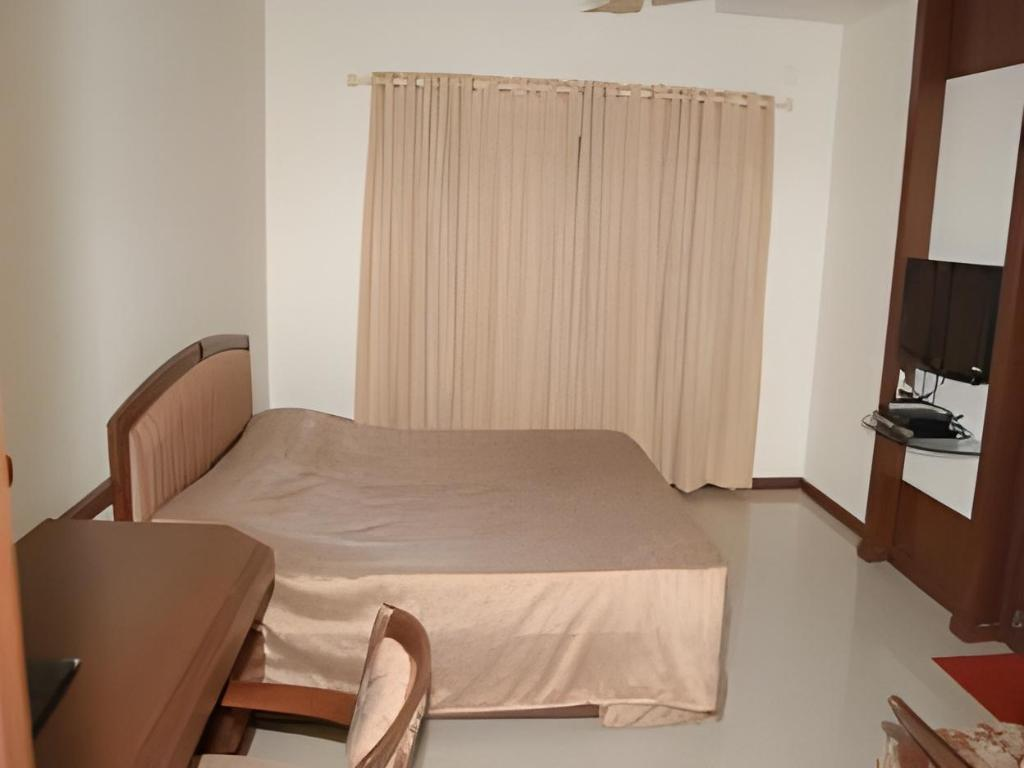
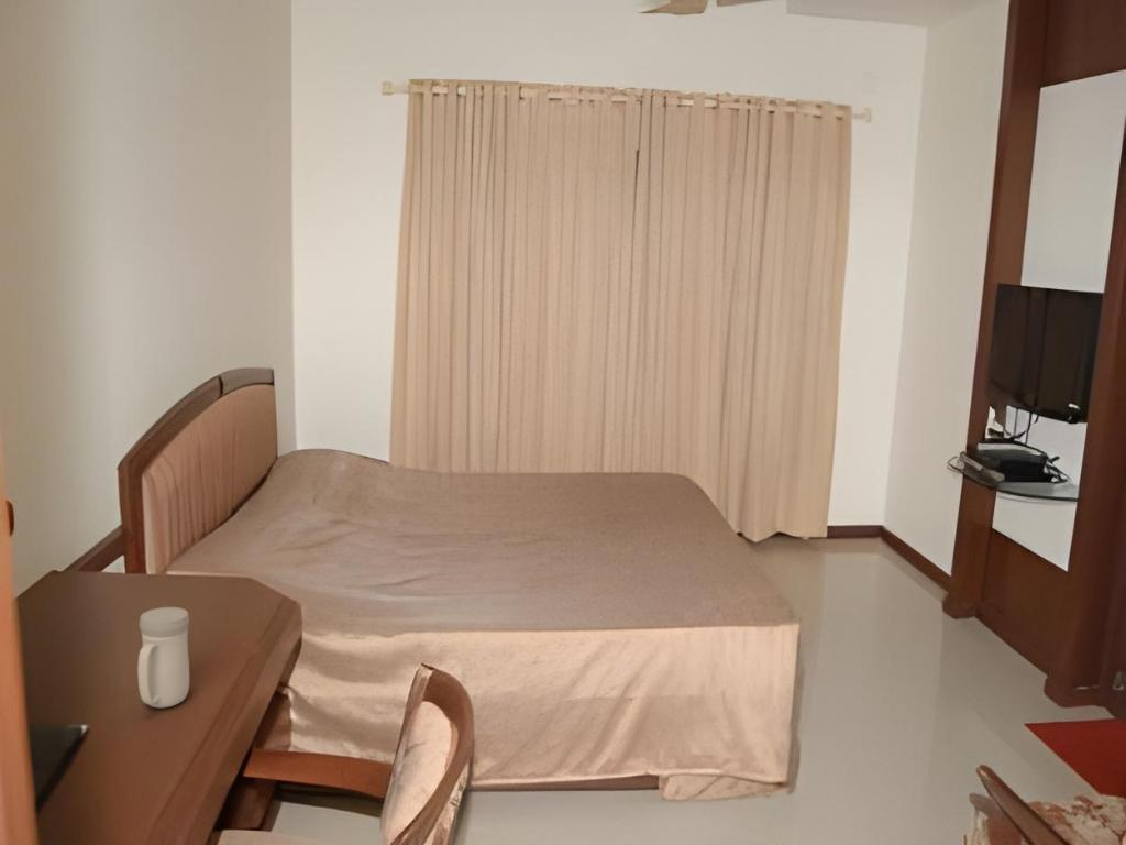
+ mug (161, 661)
